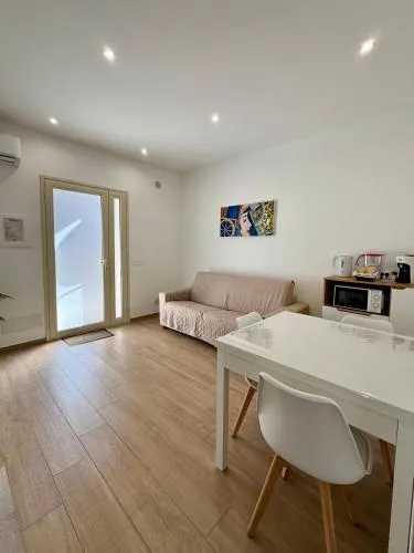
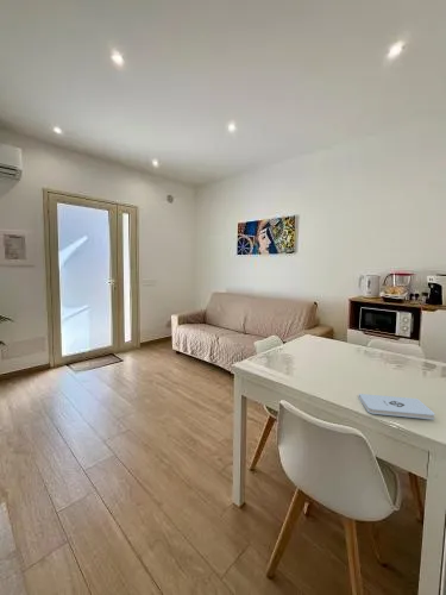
+ notepad (394, 405)
